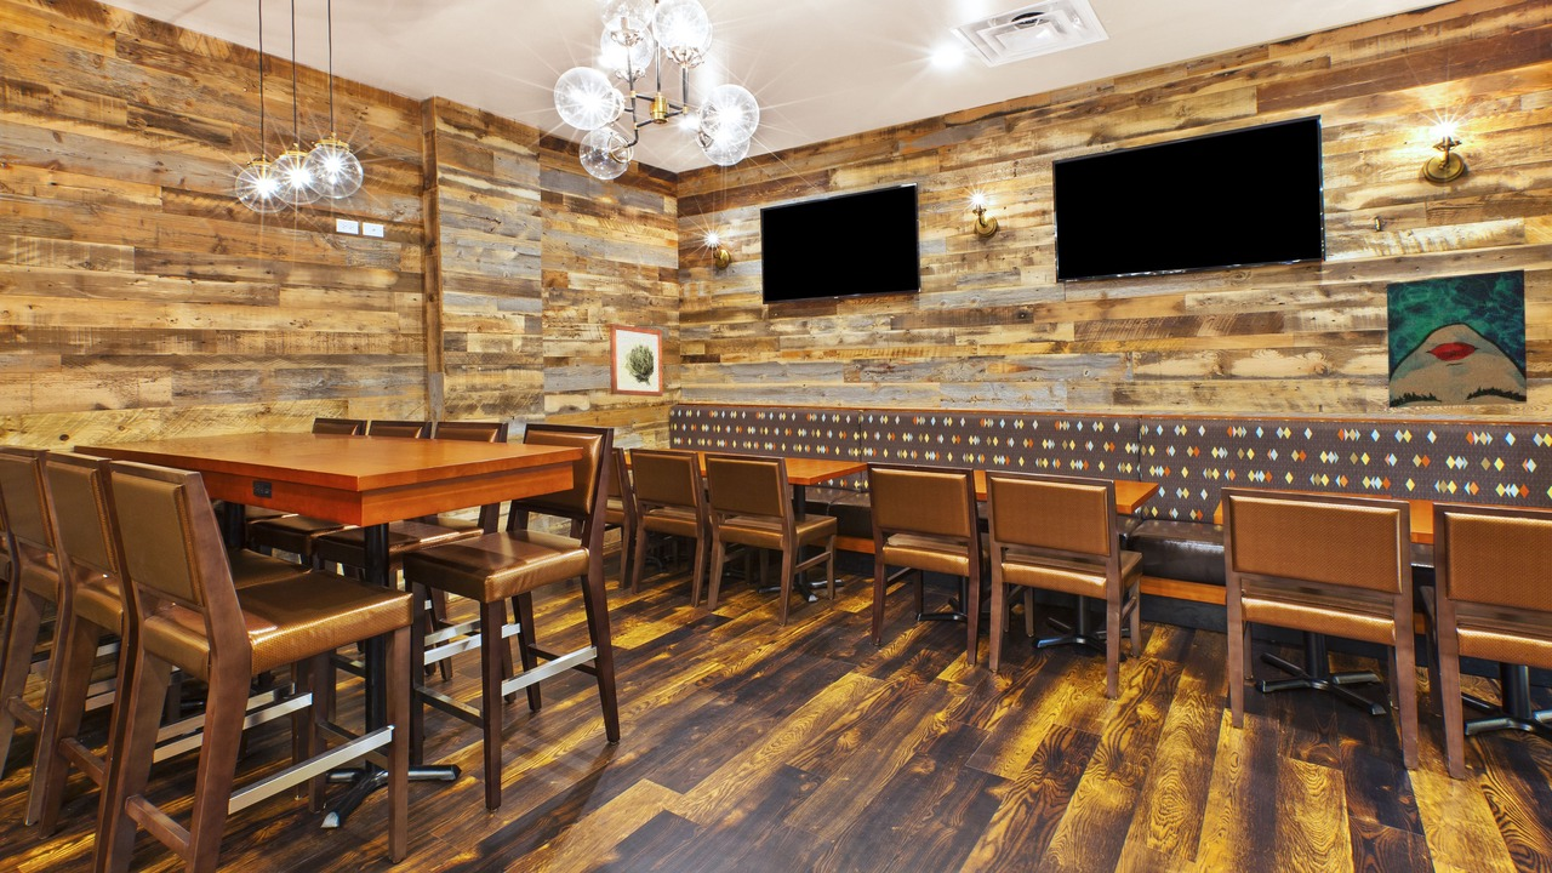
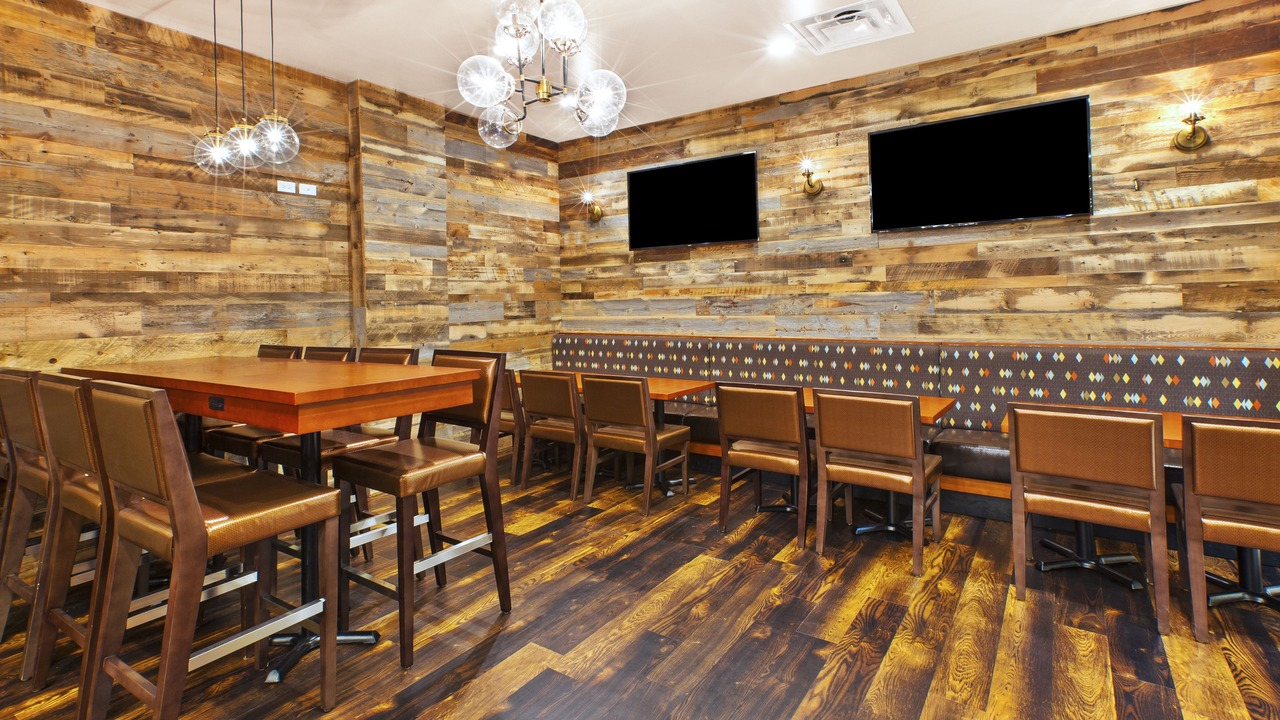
- wall art (637, 361)
- wall art (1453, 341)
